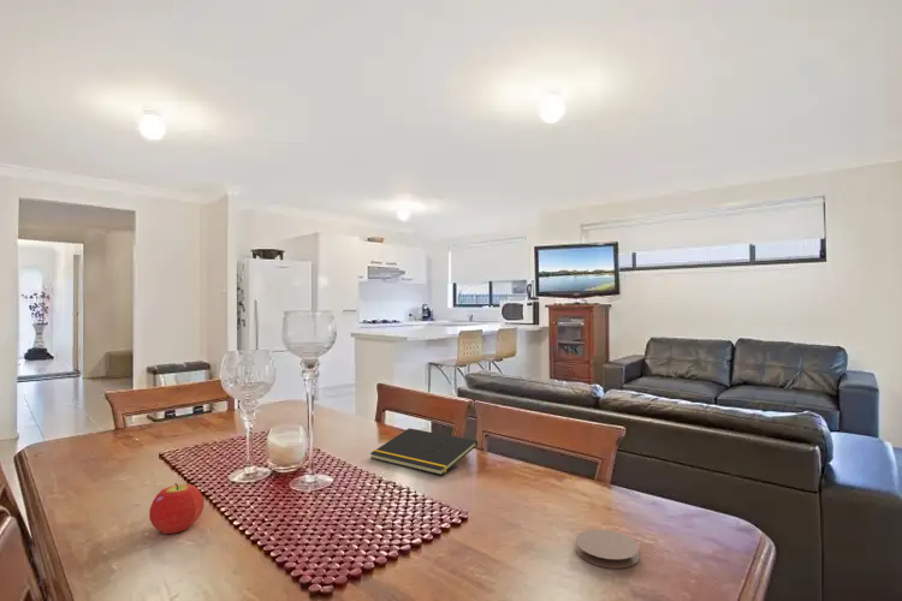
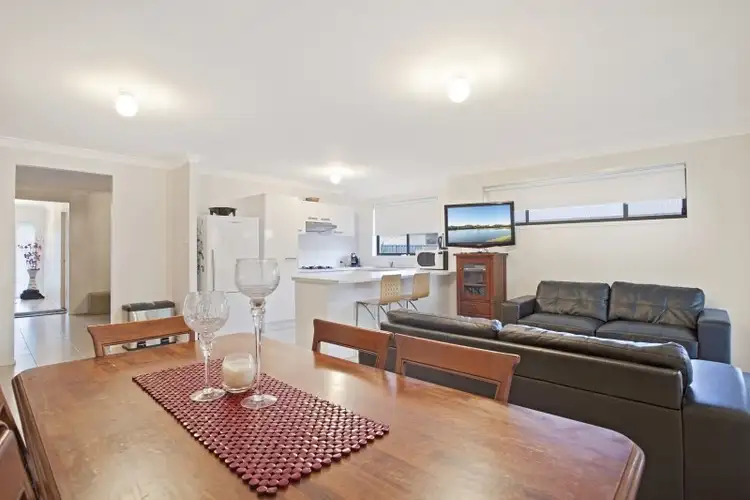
- fruit (177, 505)
- notepad (423, 448)
- coaster (606, 547)
